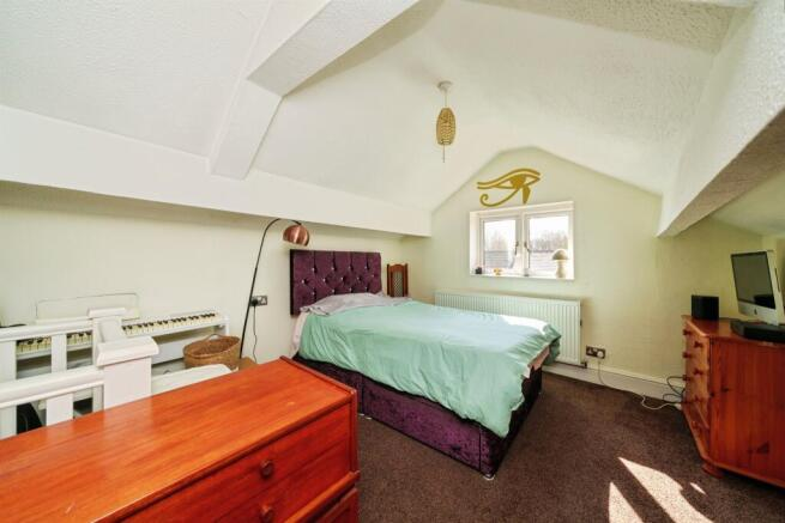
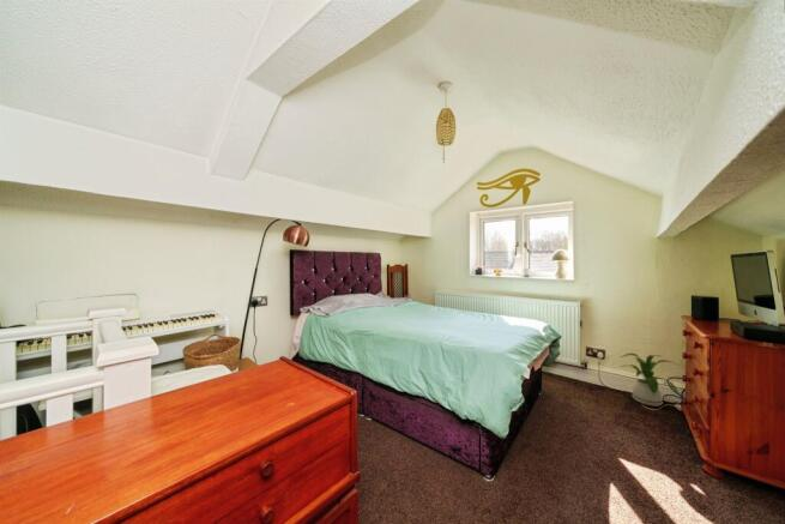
+ house plant (648, 374)
